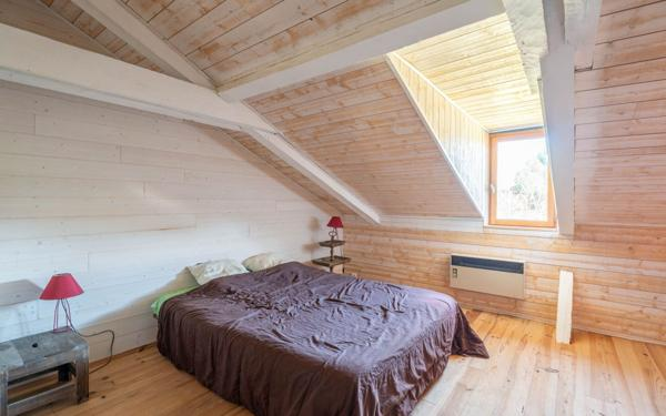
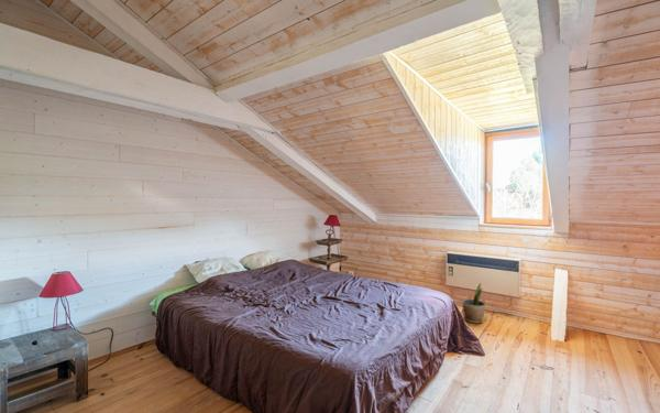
+ potted plant (473, 302)
